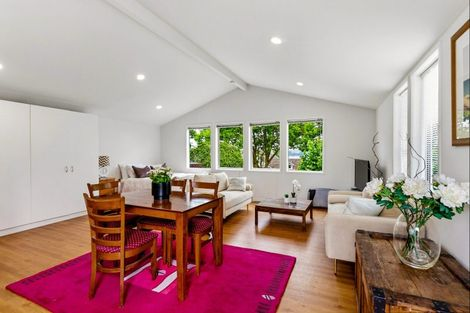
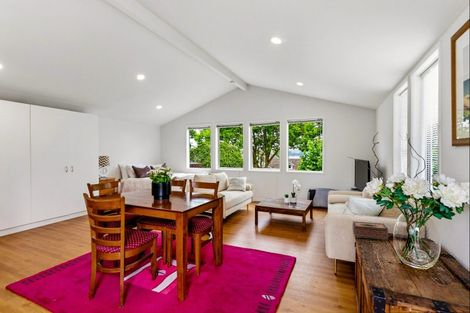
+ tissue box (369, 230)
